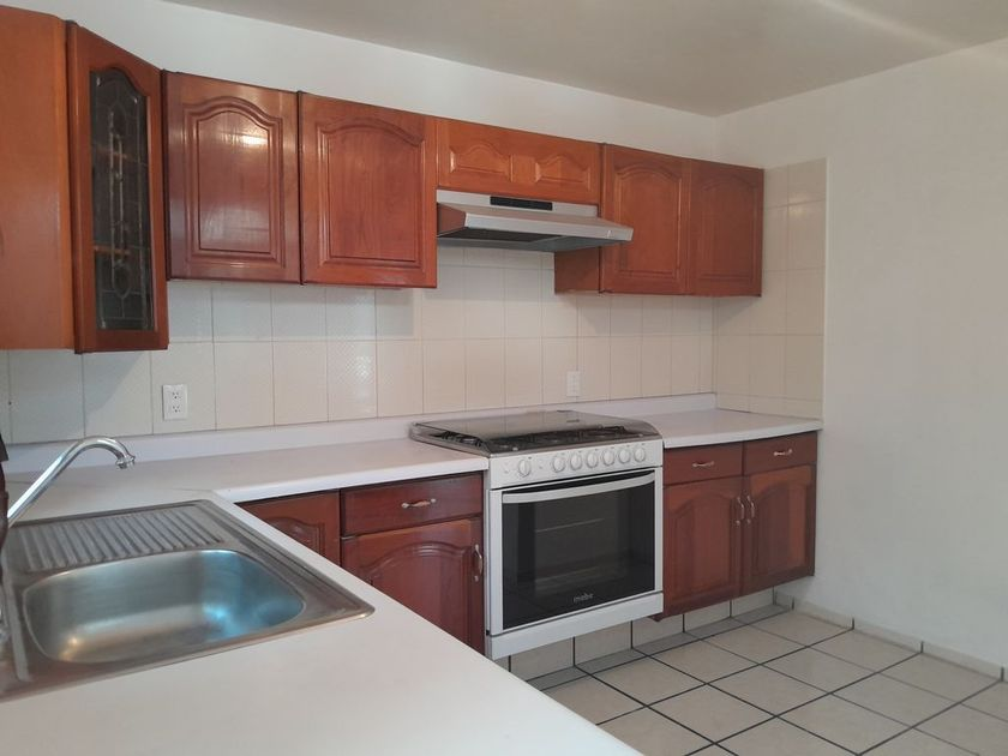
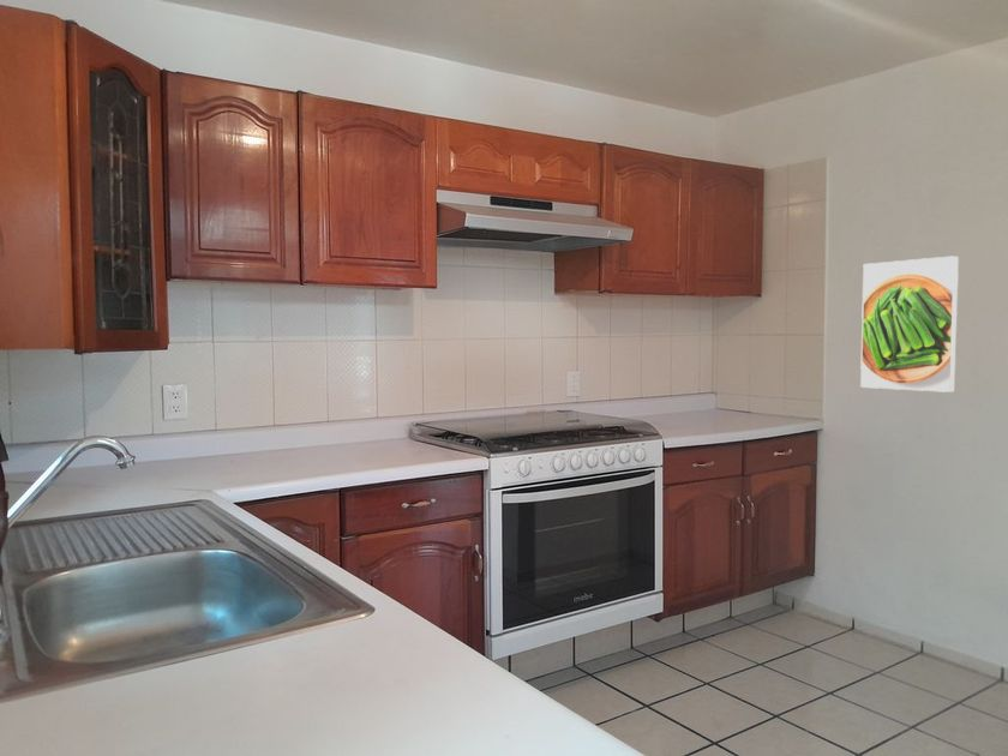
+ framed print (906, 325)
